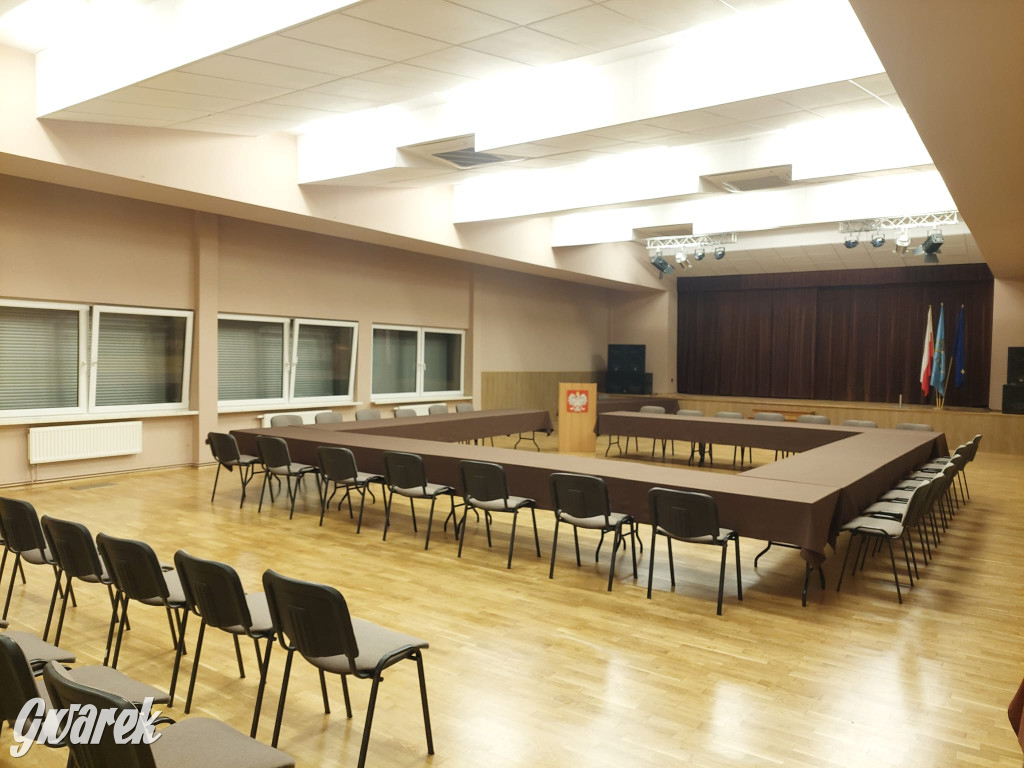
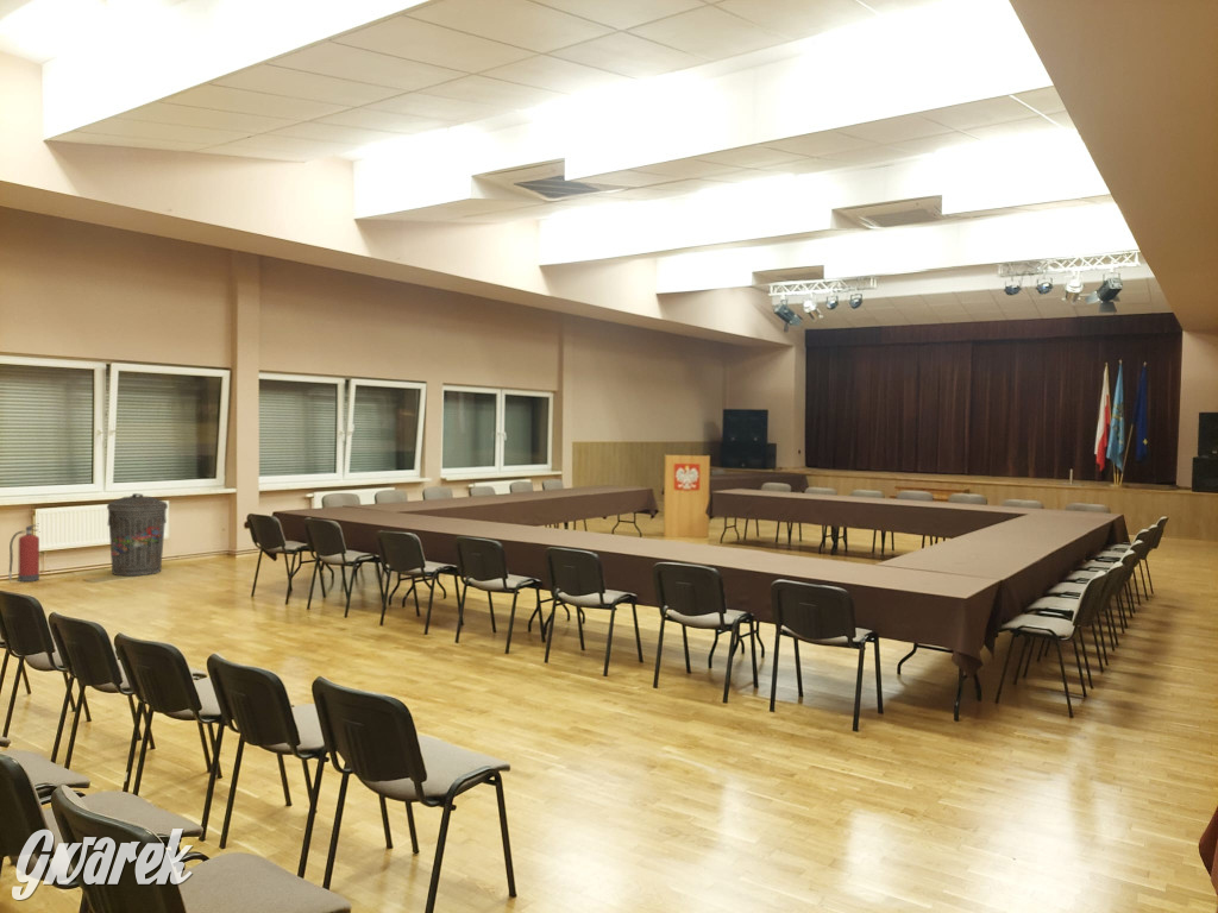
+ fire extinguisher (24, 552)
+ trash can (137, 533)
